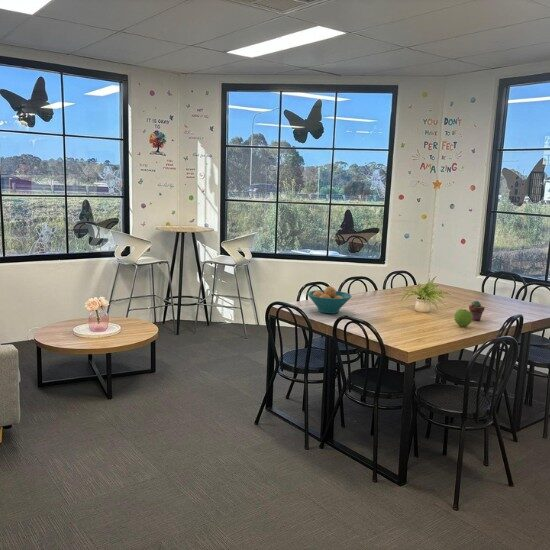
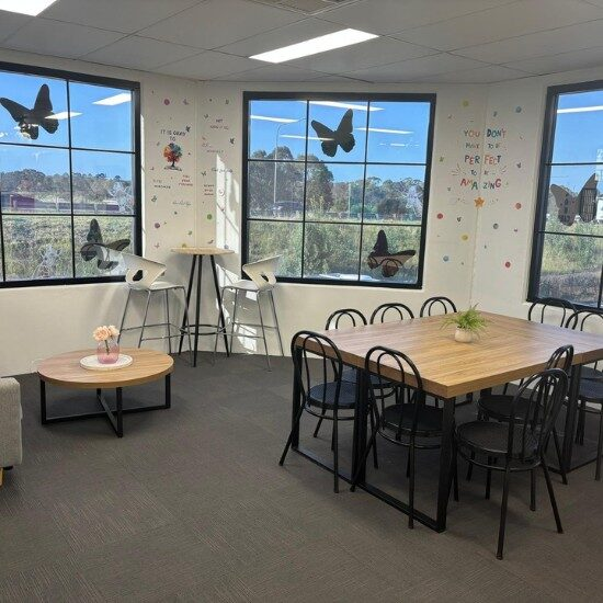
- fruit bowl (329, 299)
- potted succulent (476, 310)
- apple (463, 317)
